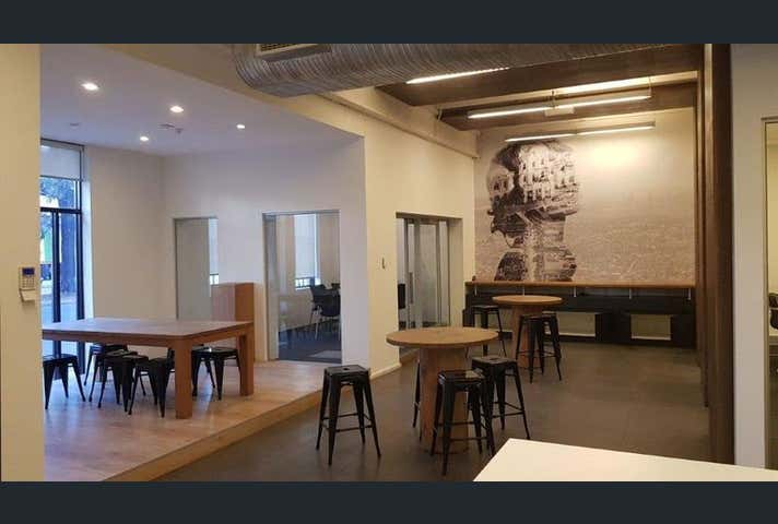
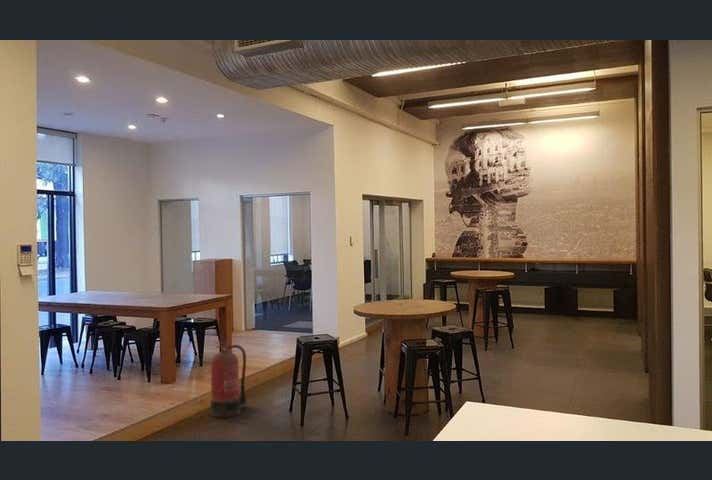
+ fire extinguisher (228, 375)
